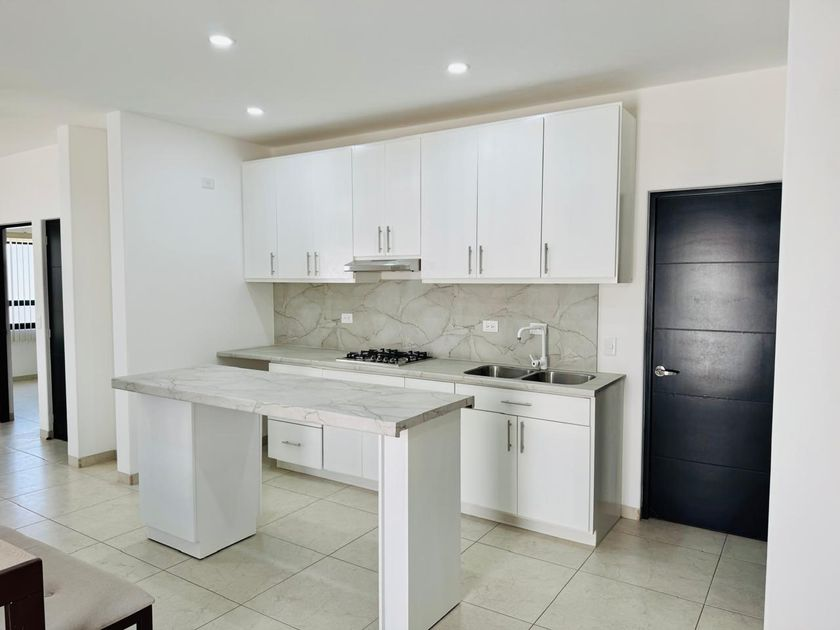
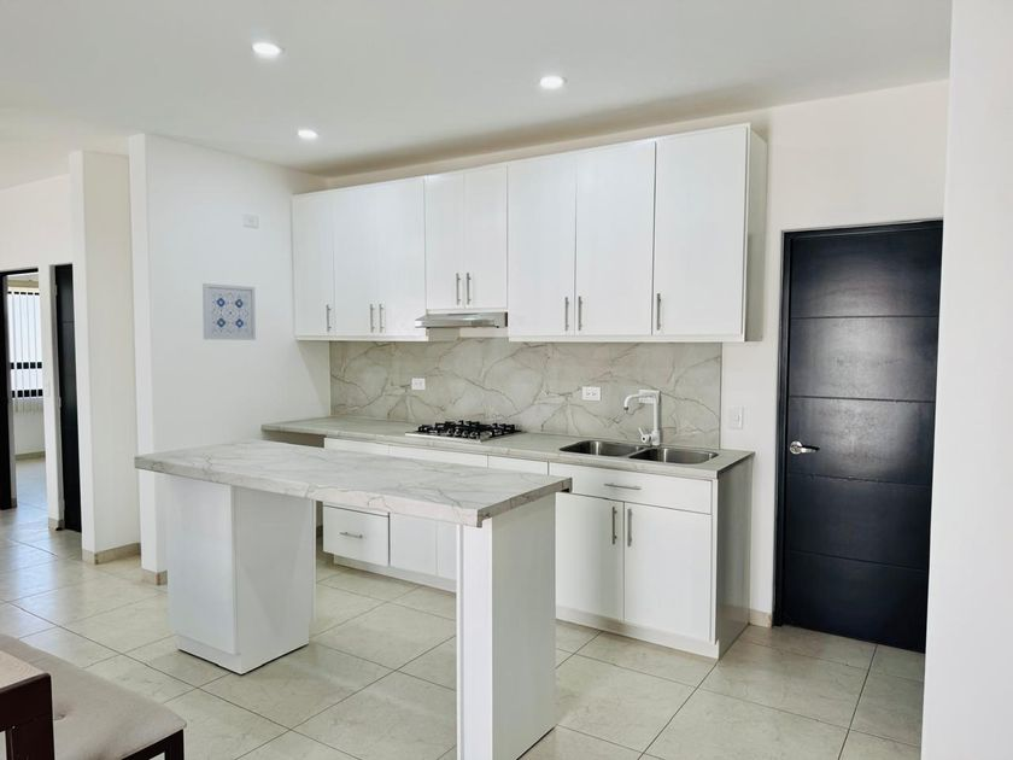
+ wall art (229, 312)
